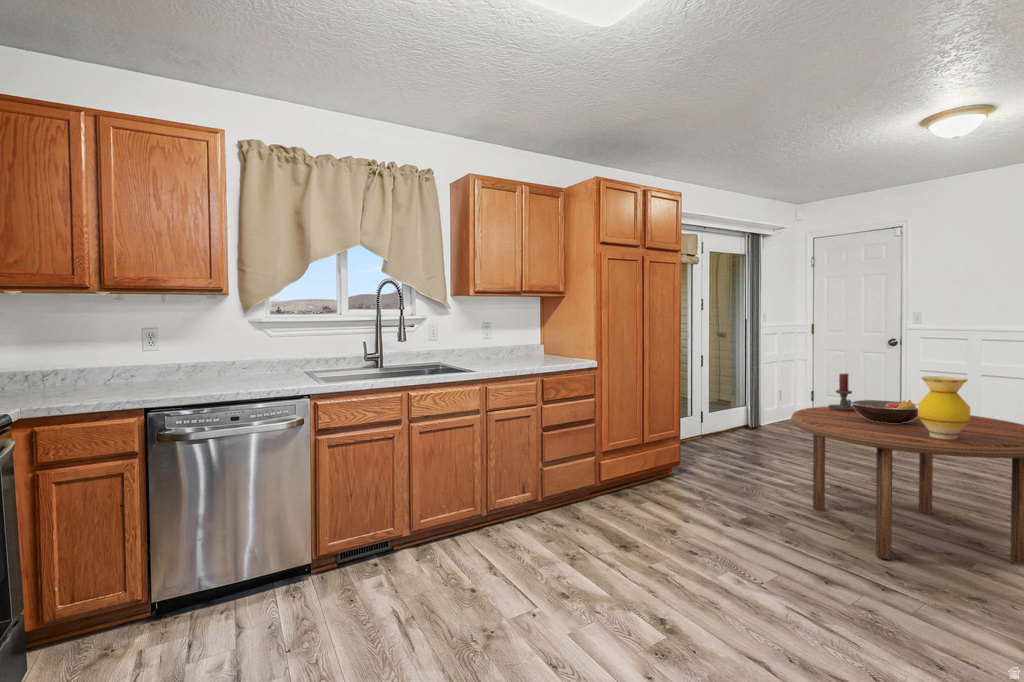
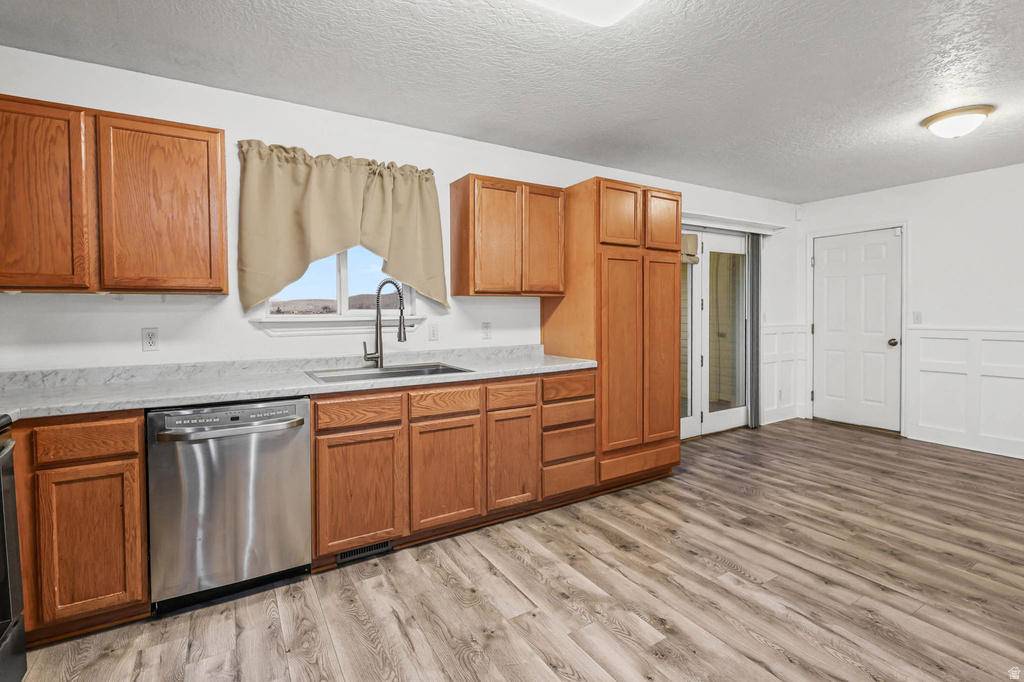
- candle holder (845, 390)
- dining table (919, 477)
- vase (943, 407)
- fruit bowl (886, 410)
